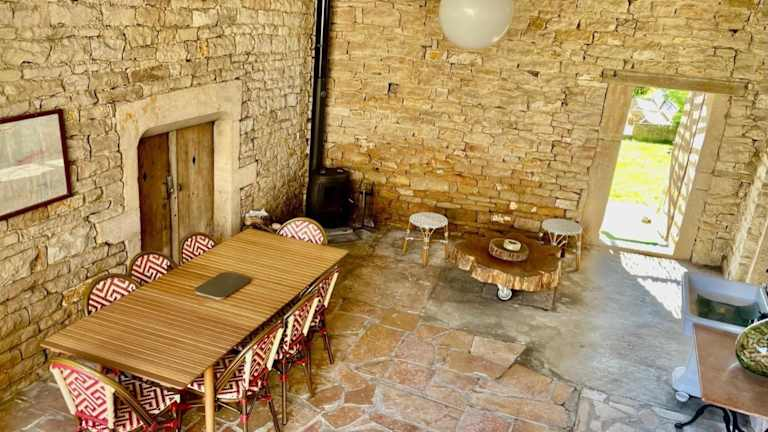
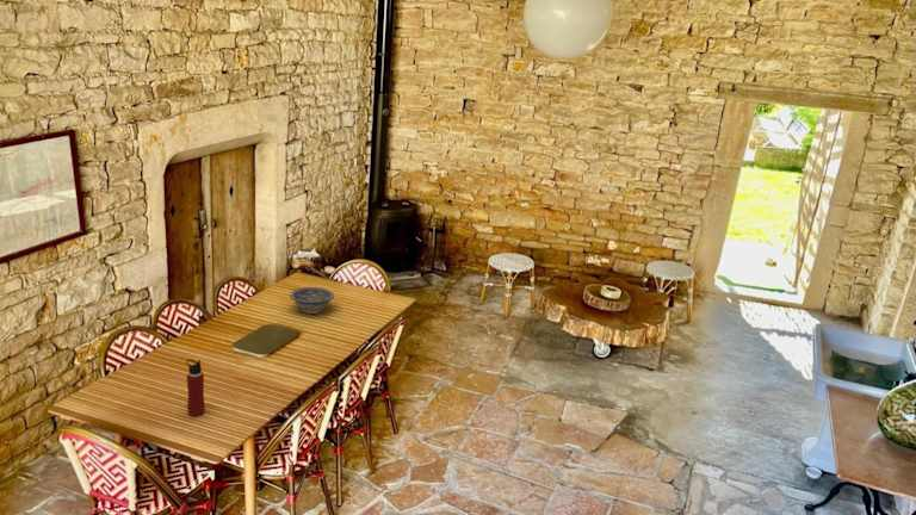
+ decorative bowl (311, 302)
+ water bottle (194, 386)
